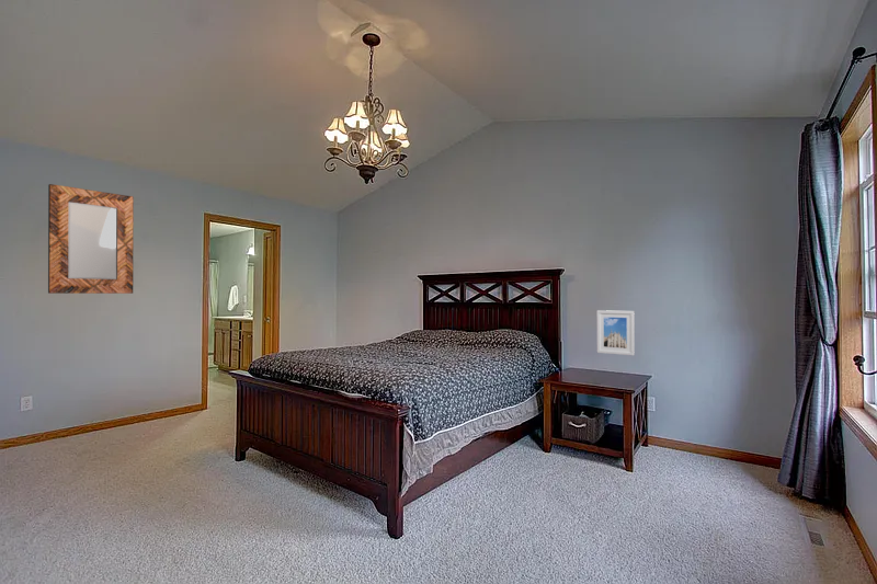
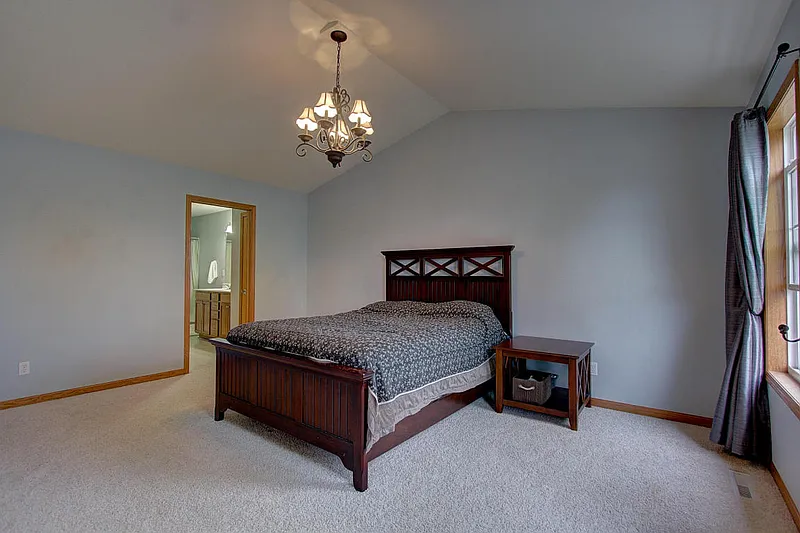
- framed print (615, 332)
- home mirror (93, 241)
